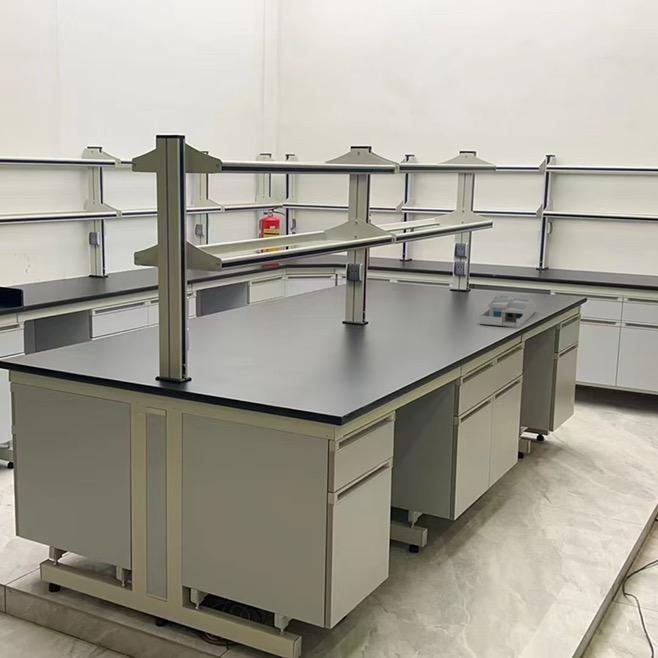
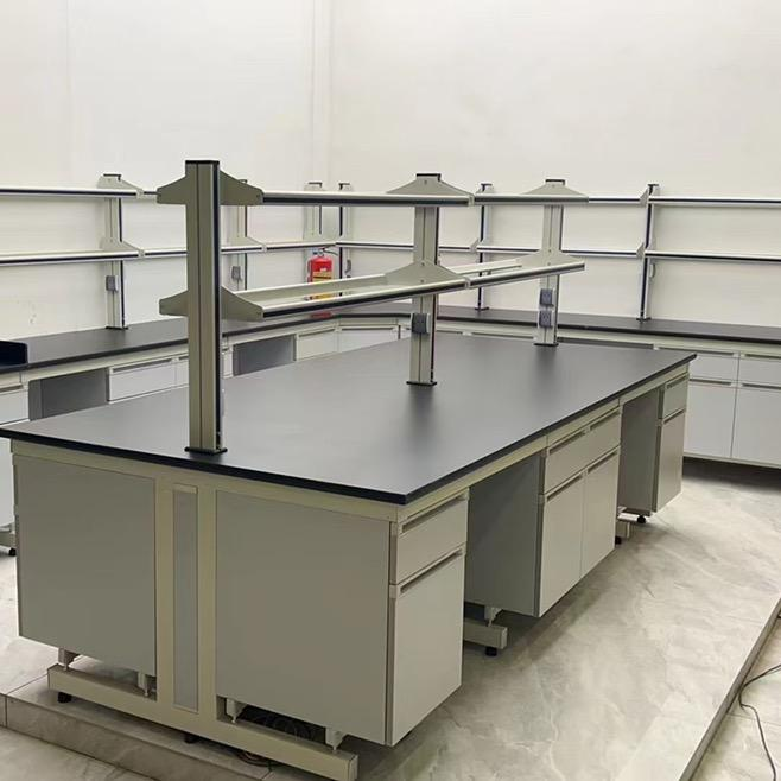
- desk organizer (509, 307)
